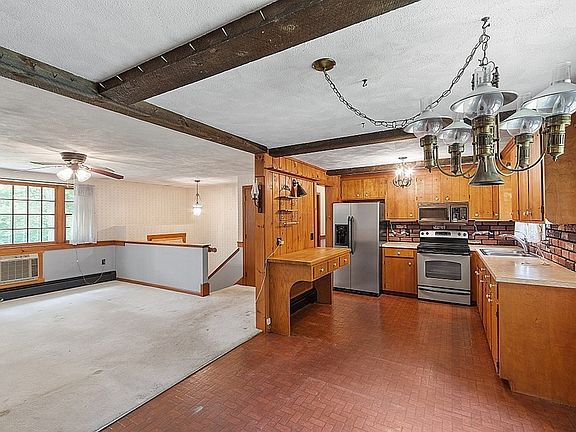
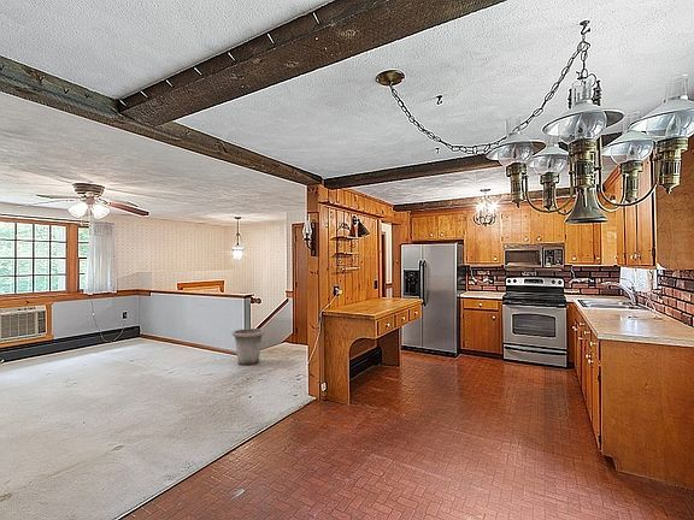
+ trash can (248, 347)
